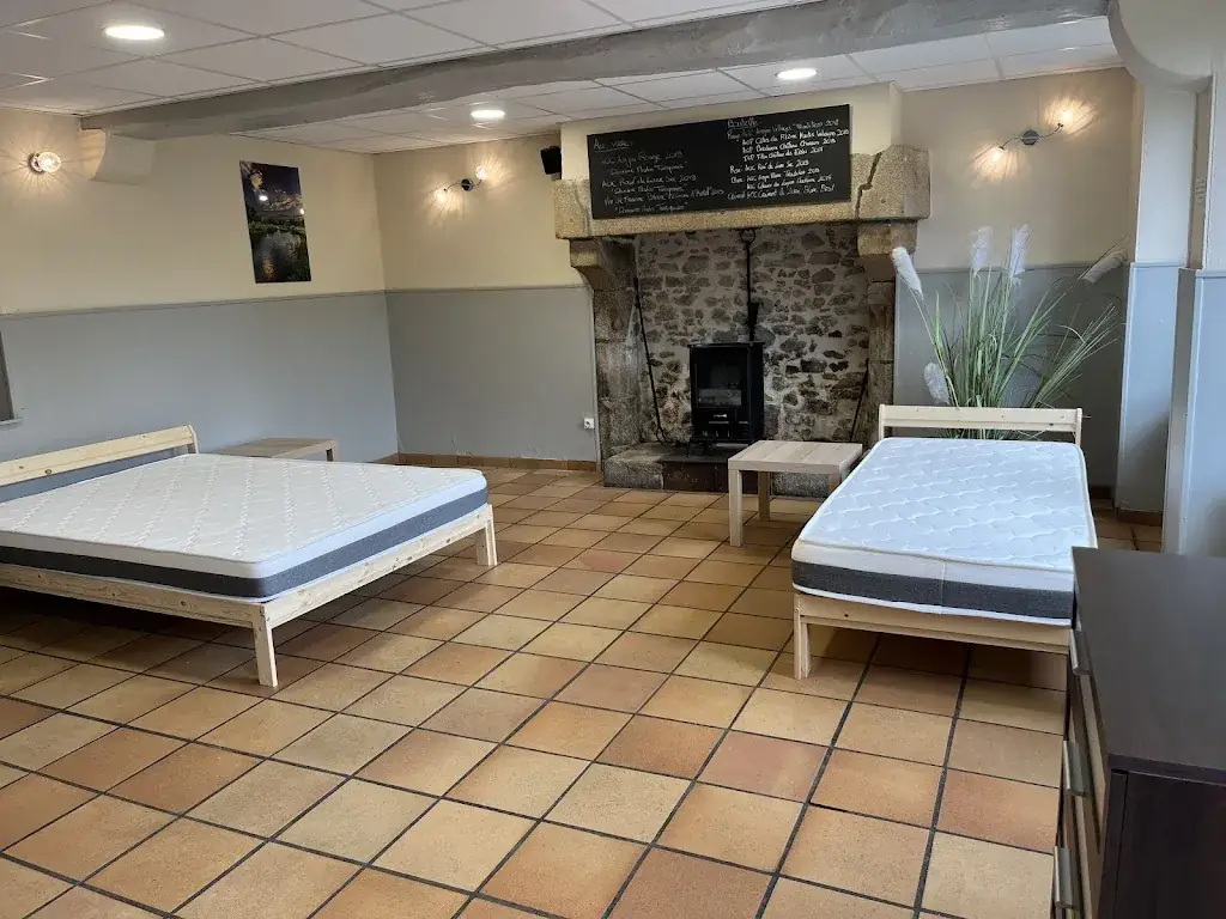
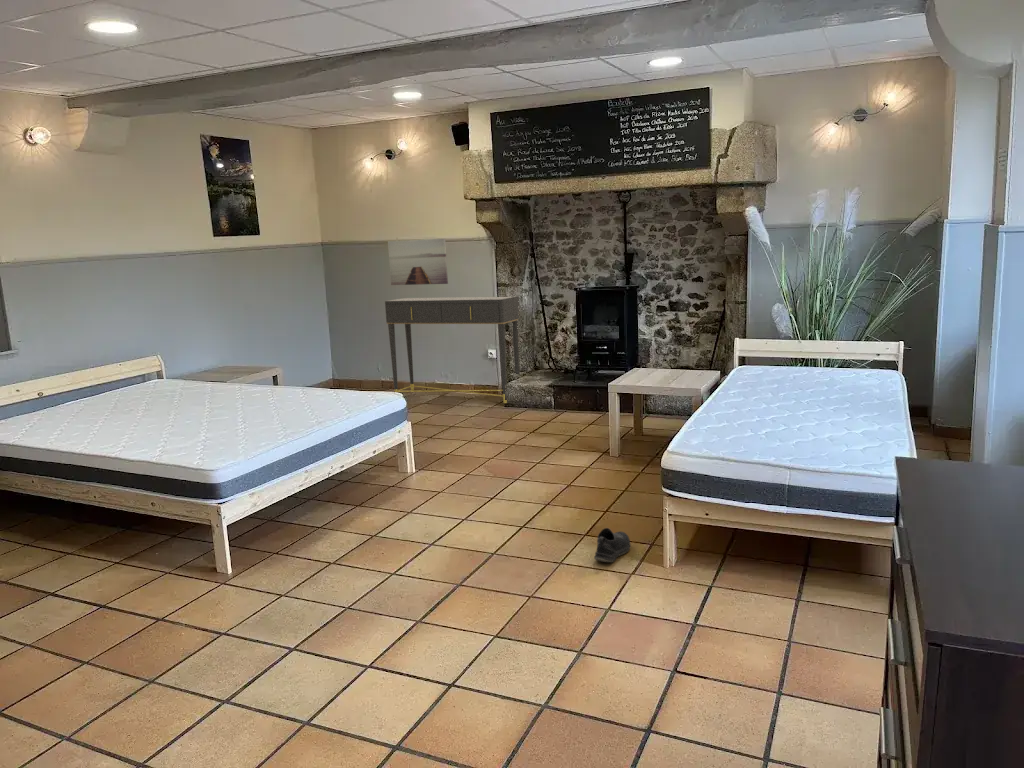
+ console table (452, 323)
+ wall art (417, 262)
+ shoe (613, 539)
